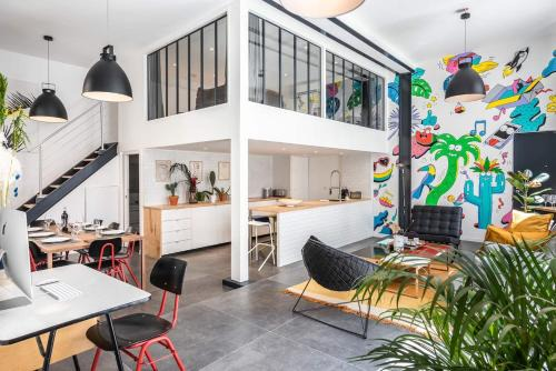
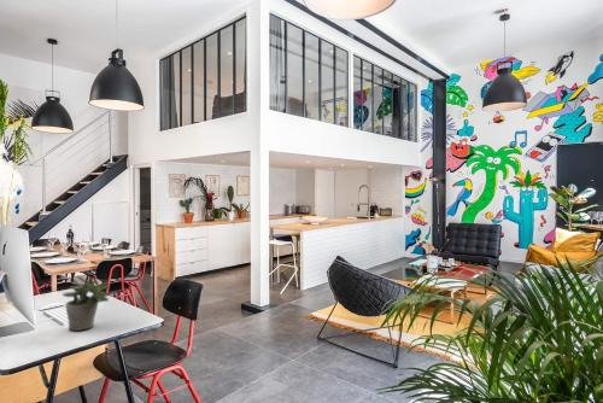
+ potted plant (89, 300)
